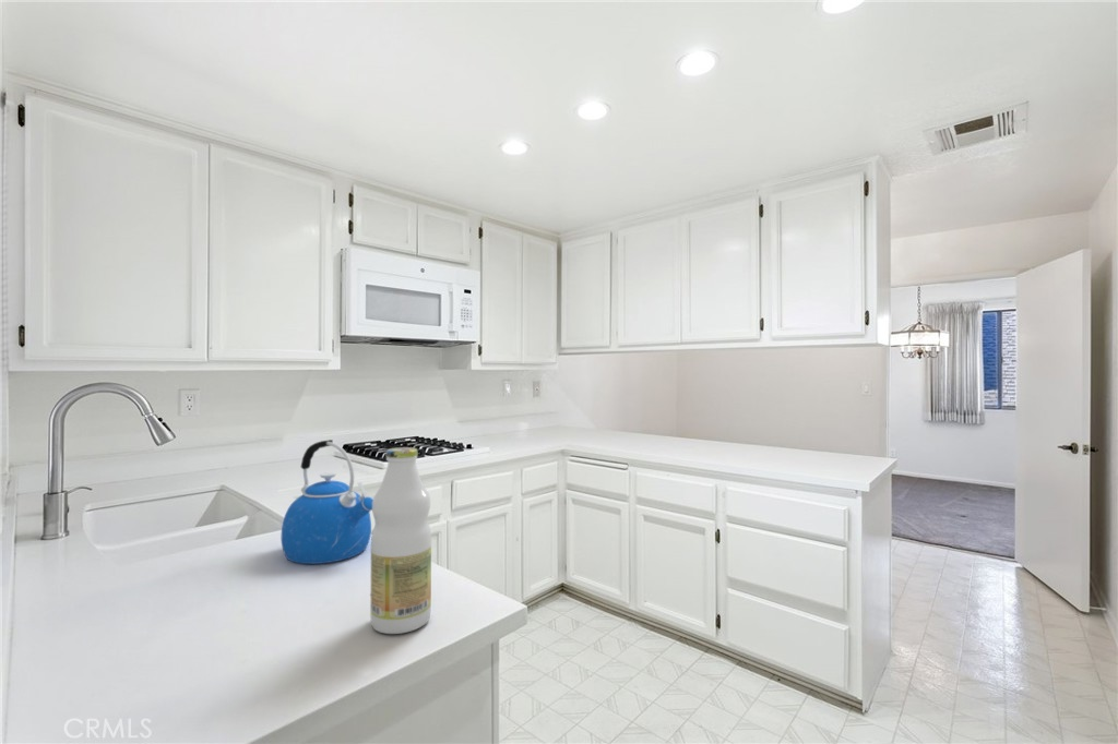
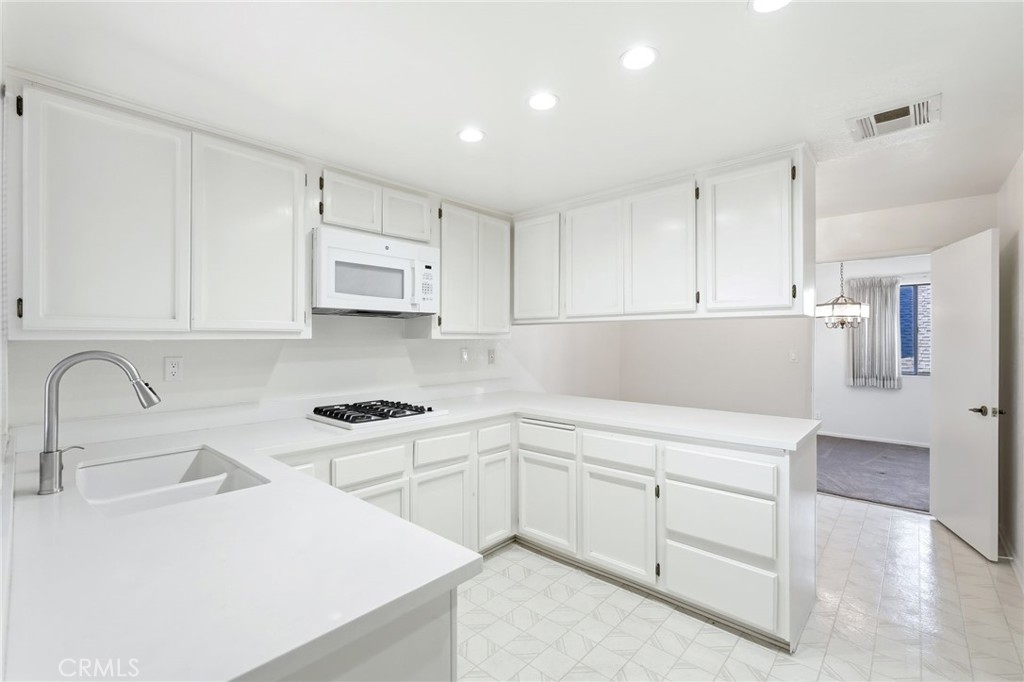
- kettle (334, 496)
- bottle (401, 535)
